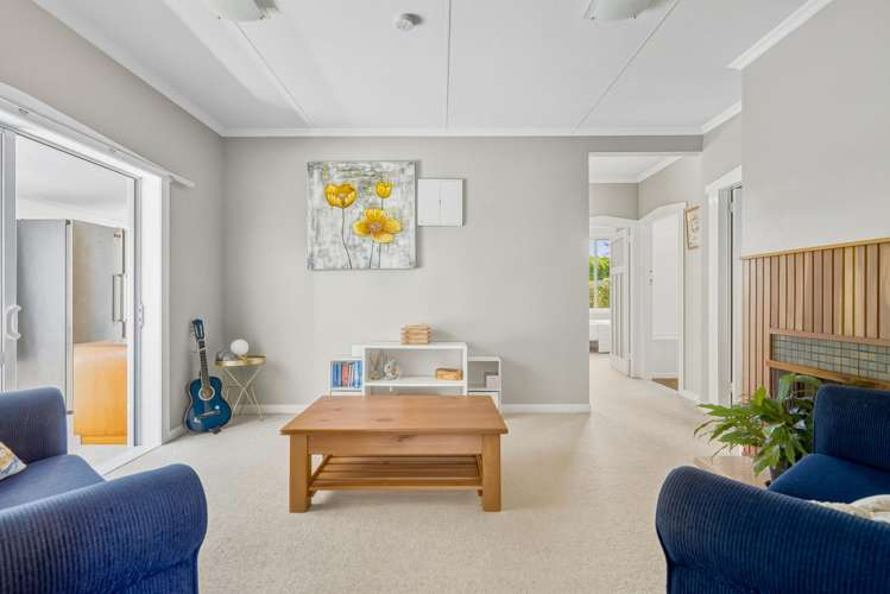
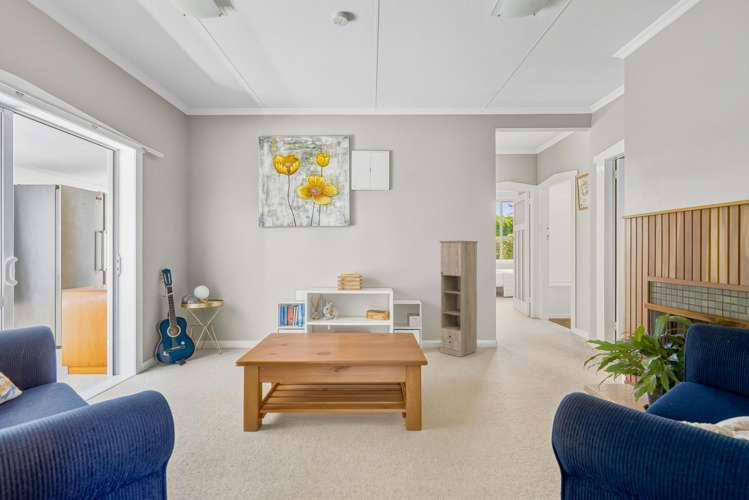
+ storage cabinet (458, 296)
